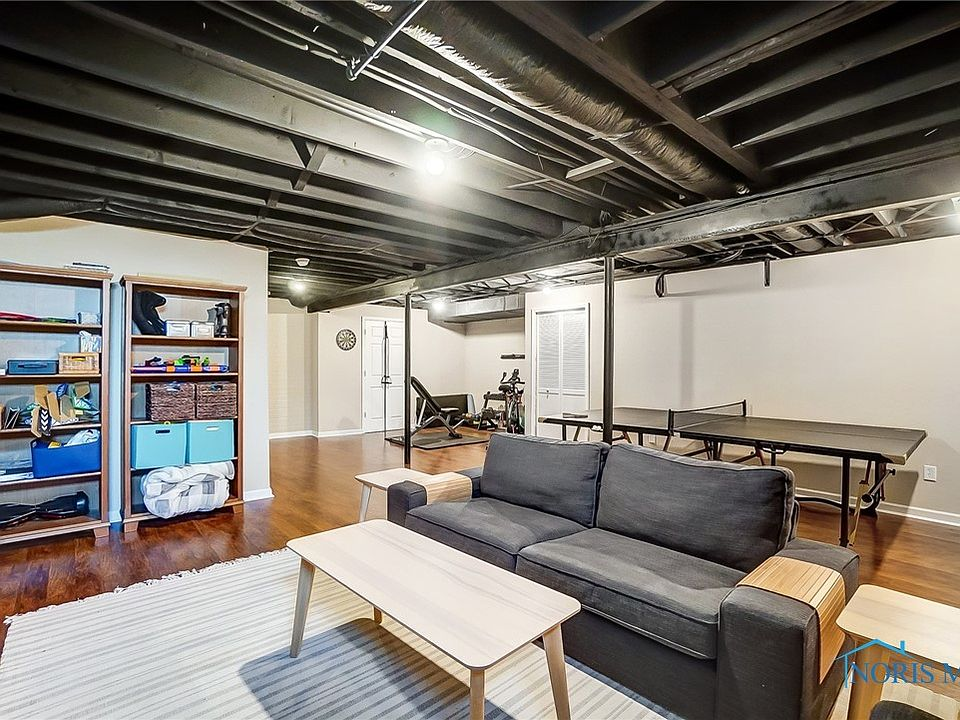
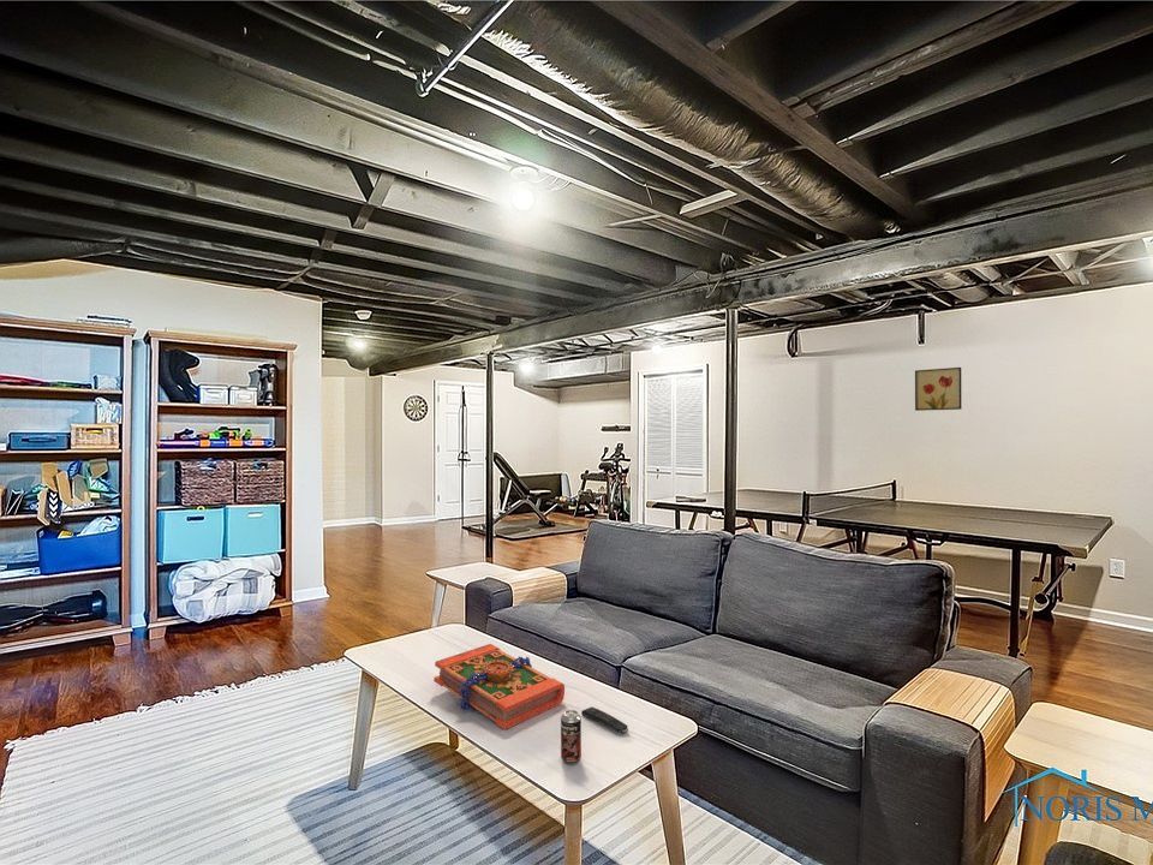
+ beverage can (570, 736)
+ remote control (605, 720)
+ book (497, 681)
+ wall art (938, 389)
